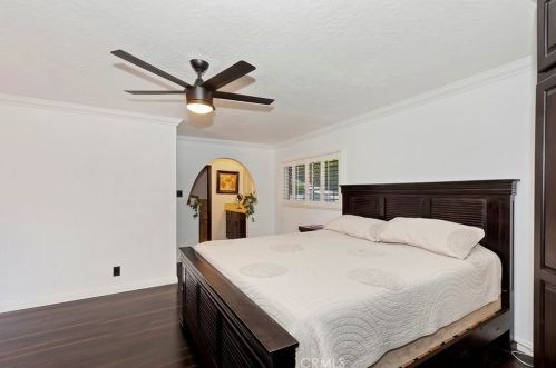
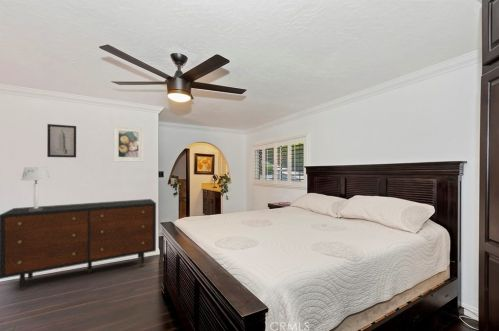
+ table lamp (35, 188)
+ wall art (62, 141)
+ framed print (128, 144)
+ dresser (89, 238)
